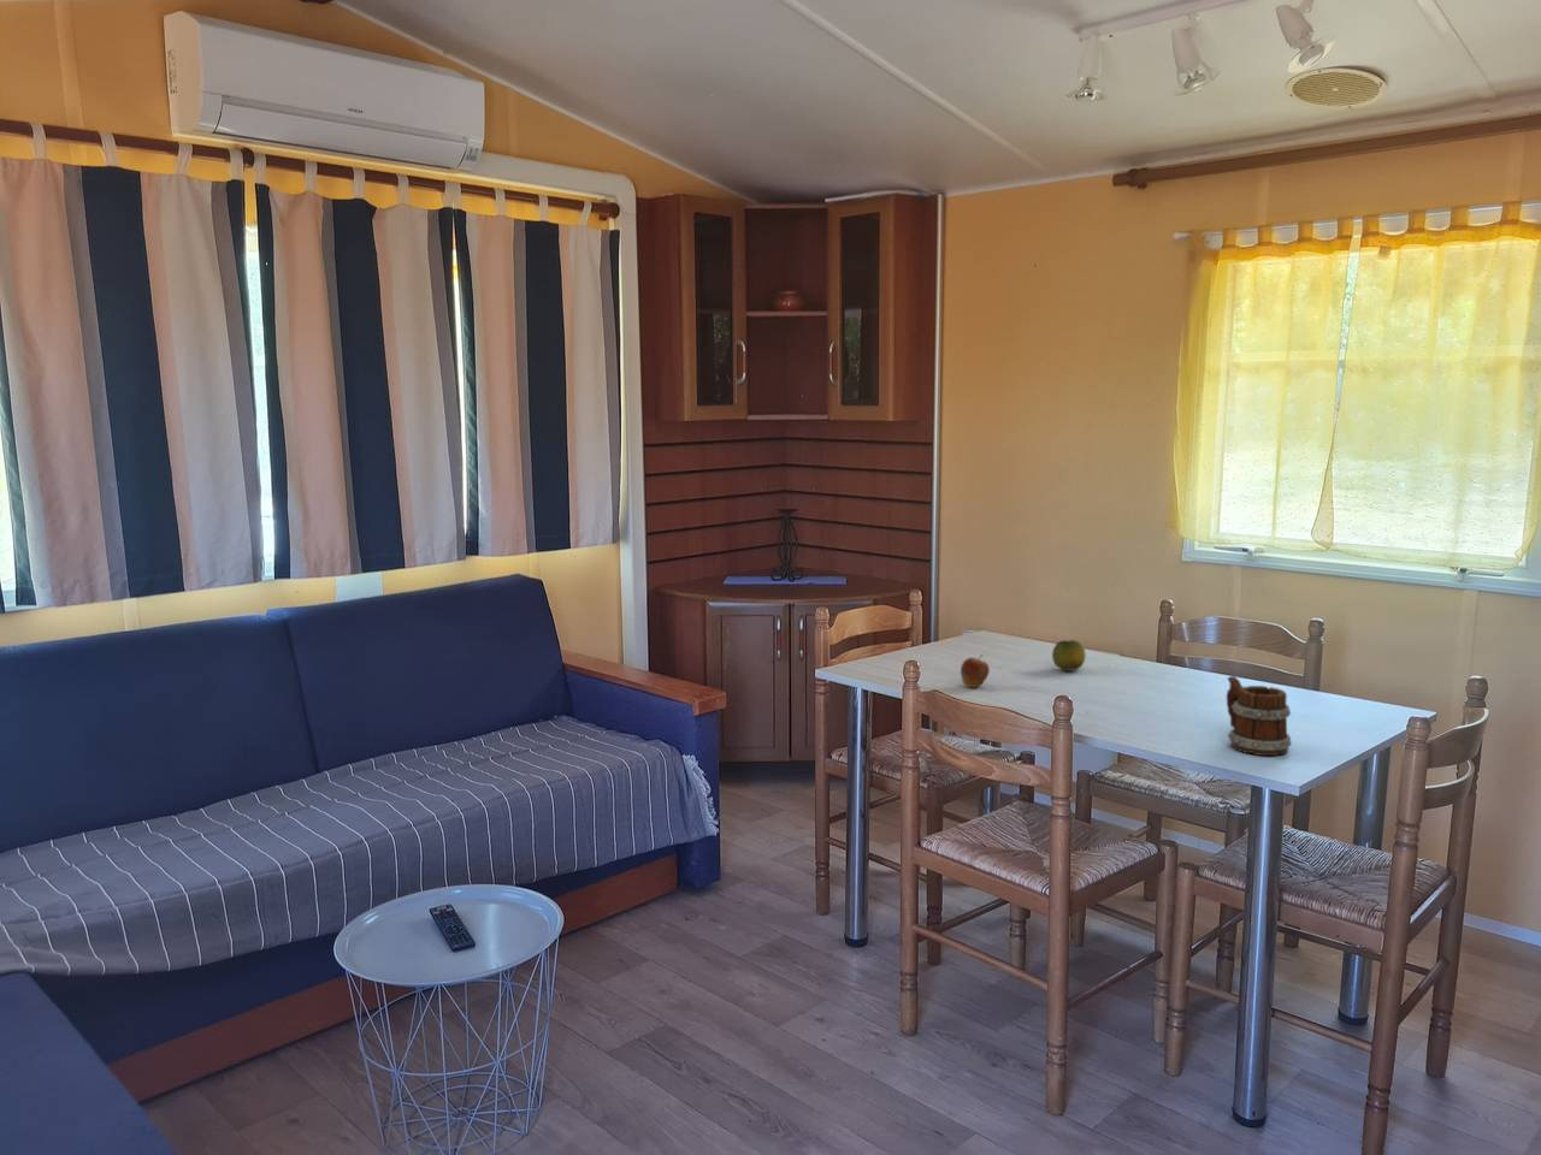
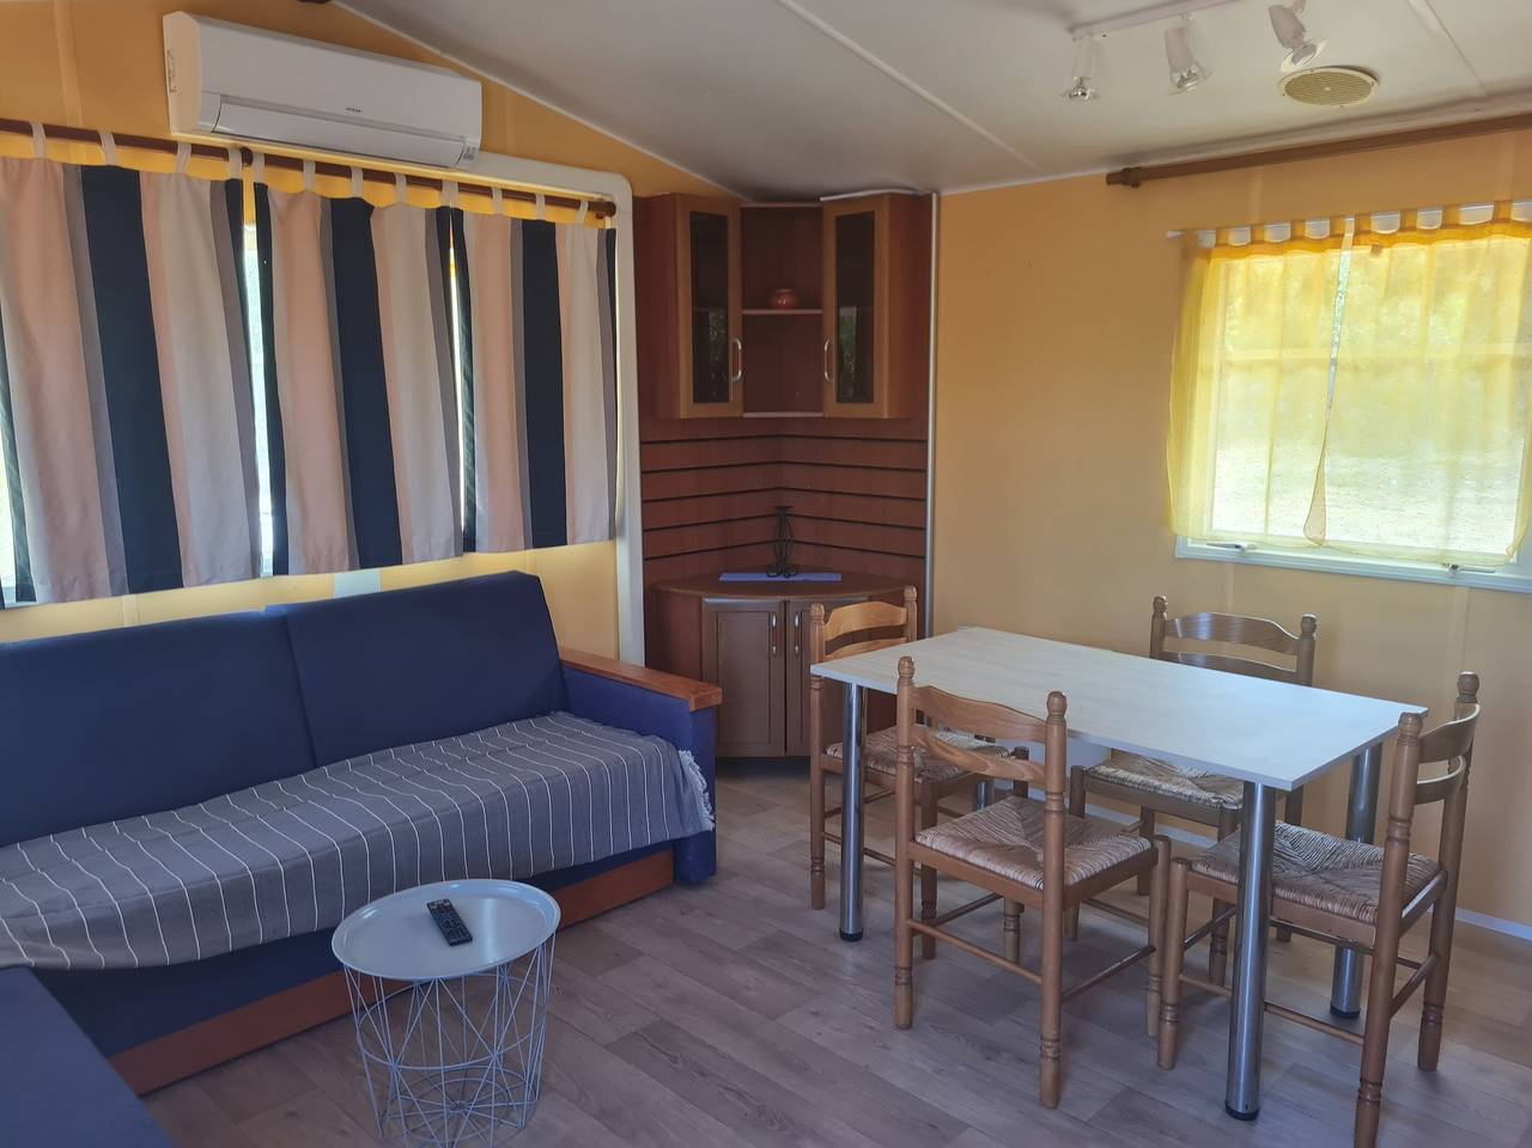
- mug (1253, 715)
- fruit (1068, 654)
- fruit (974, 670)
